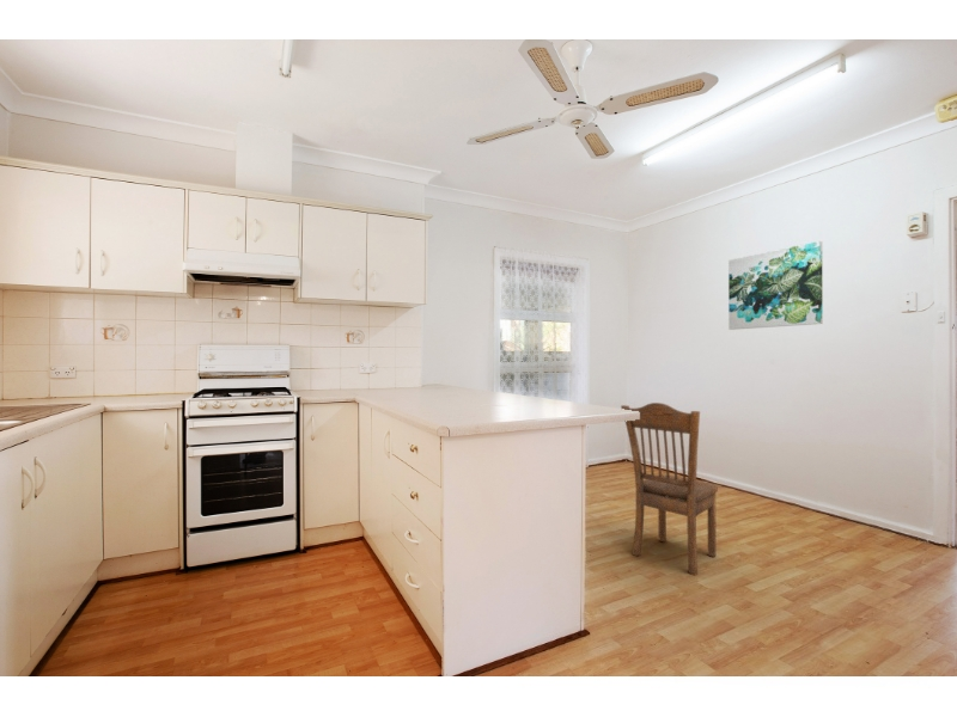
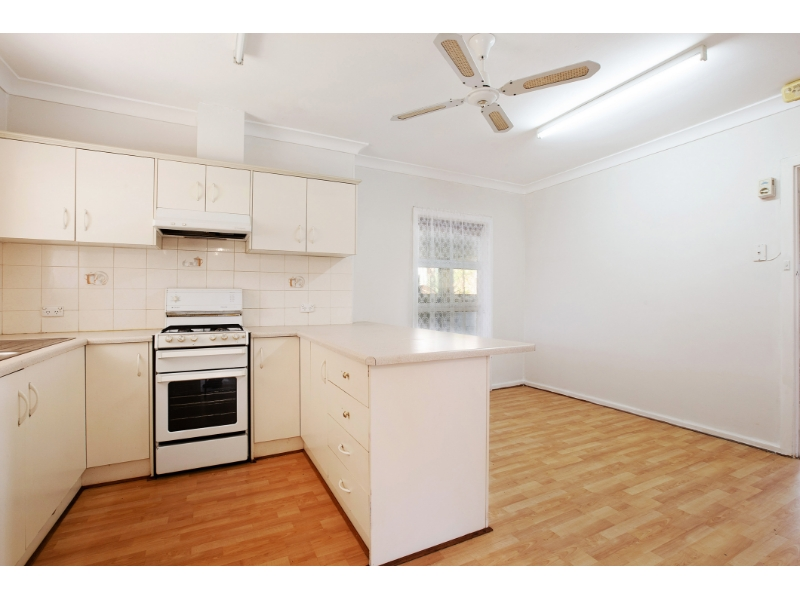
- wall art (772, 289)
- dining chair (673, 478)
